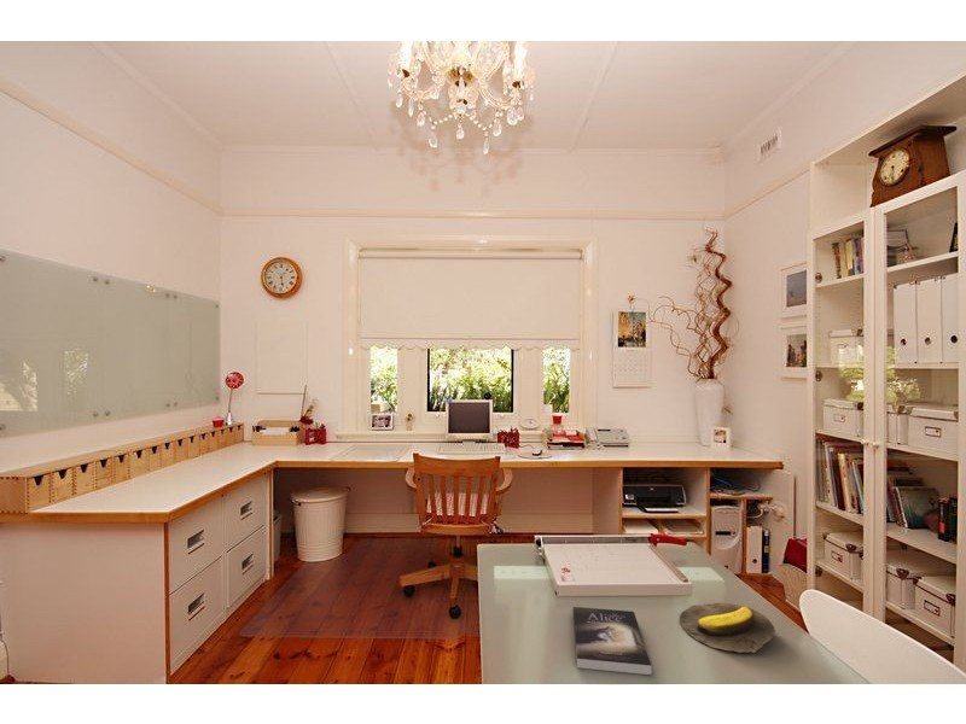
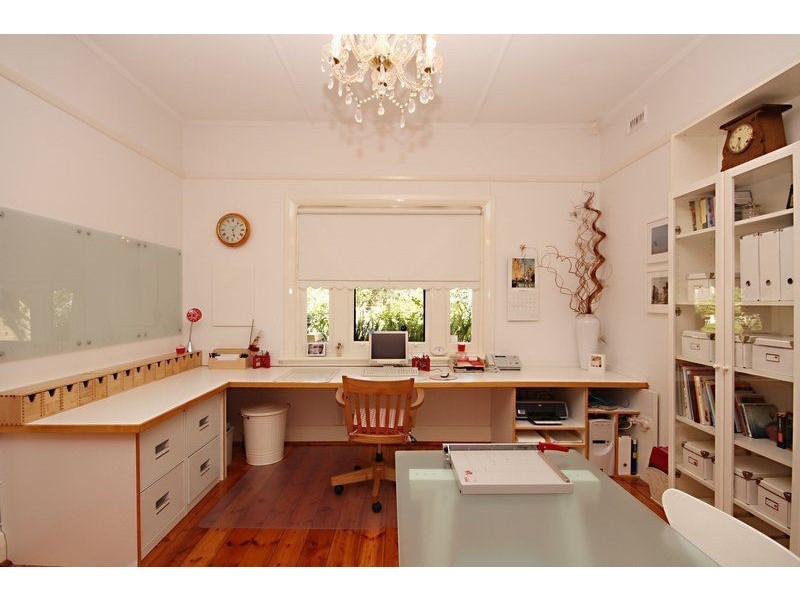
- book (607, 636)
- banana (724, 617)
